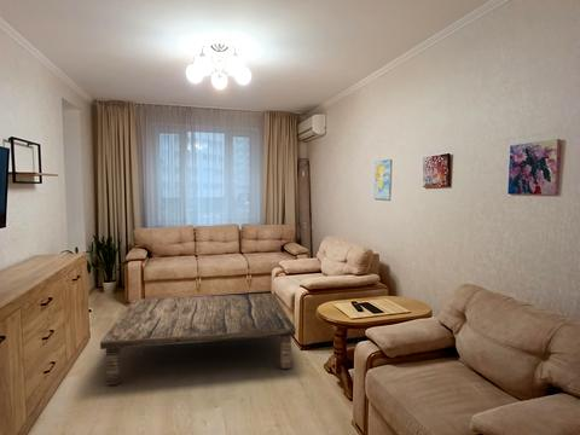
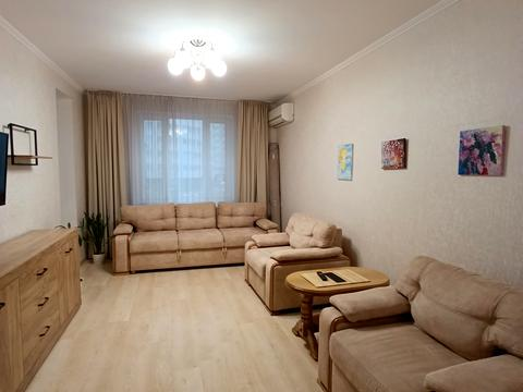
- coffee table (204, 330)
